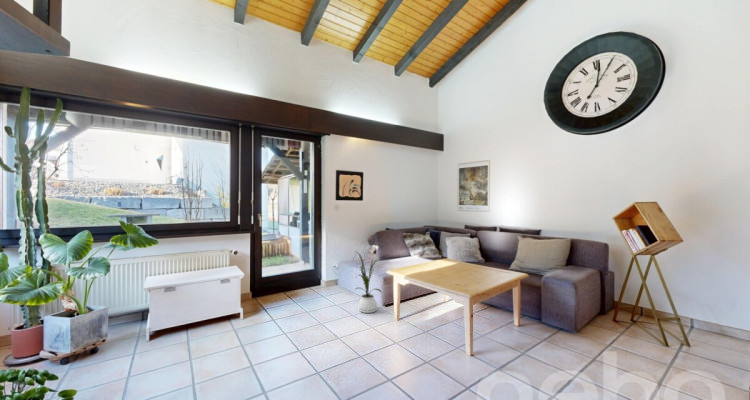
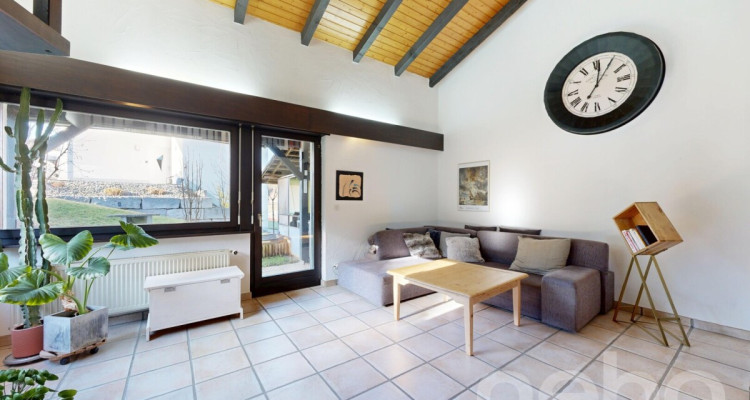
- house plant (366, 280)
